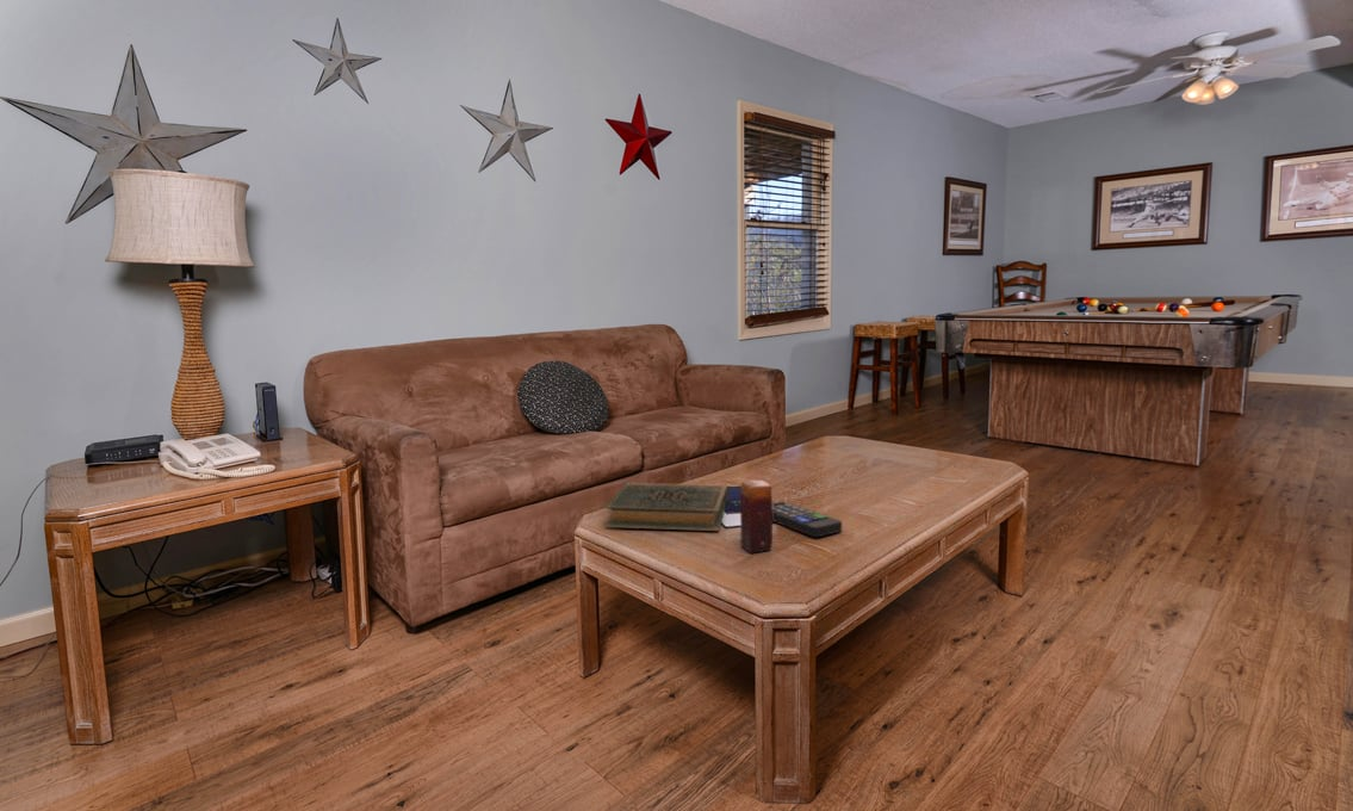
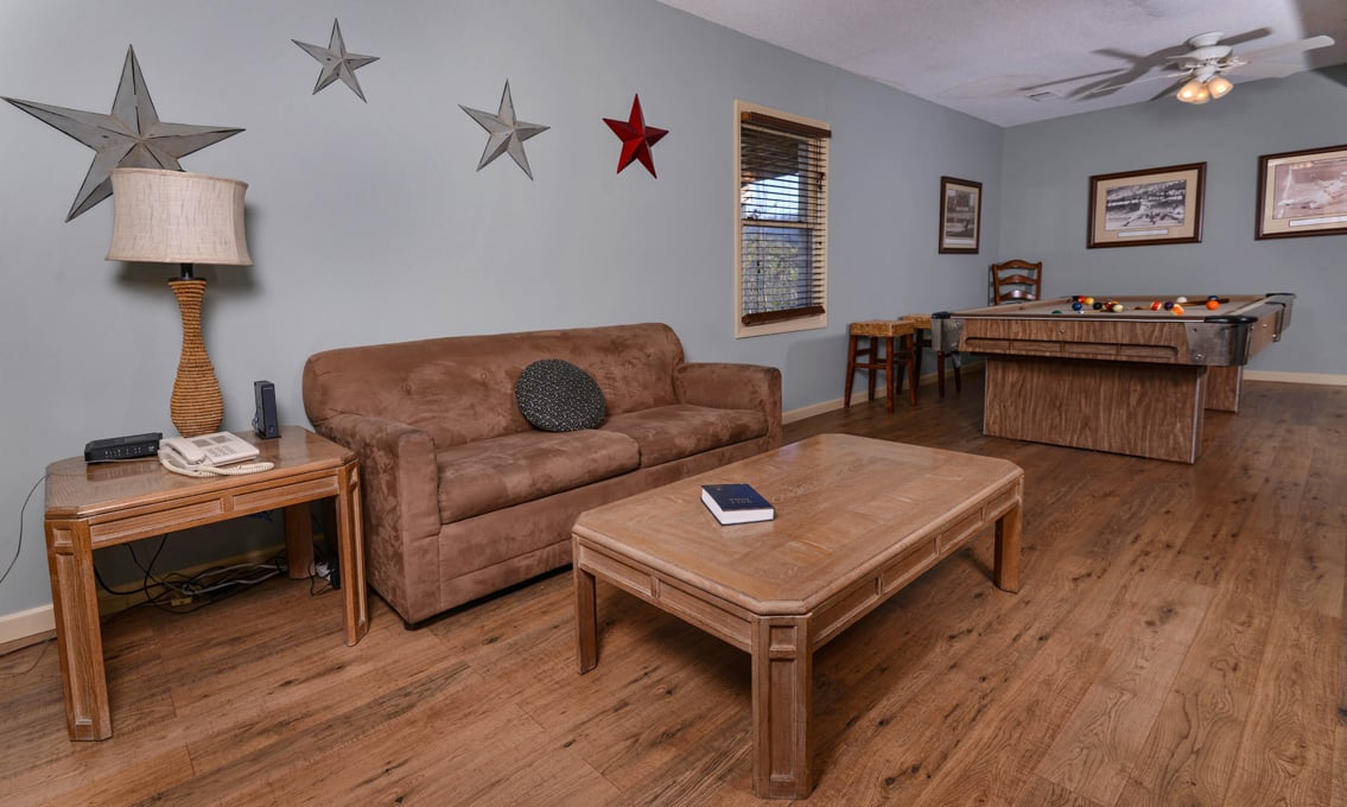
- hardback book (669, 504)
- remote control (797, 516)
- candle (756, 515)
